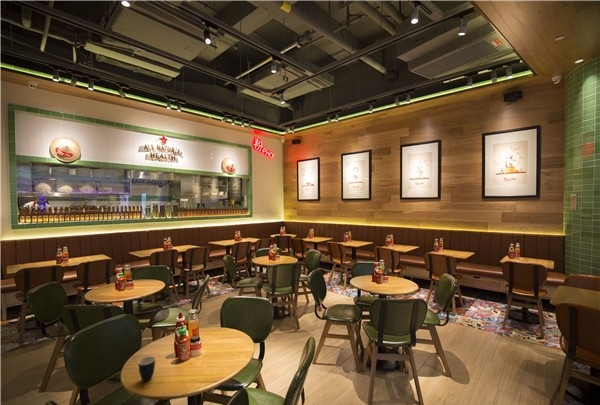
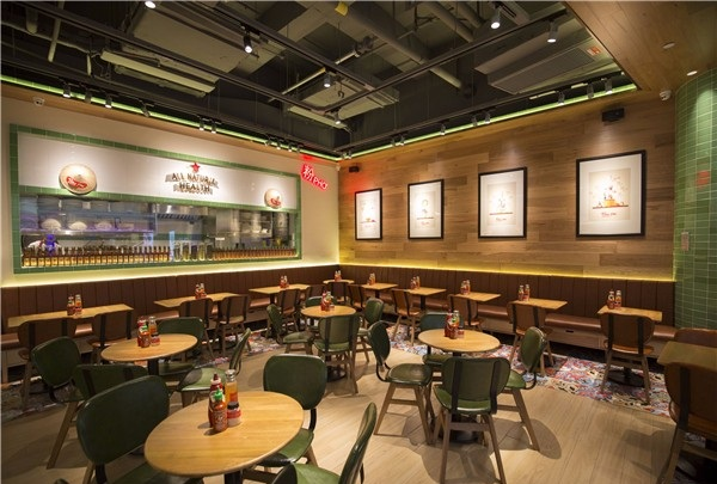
- mug (147, 370)
